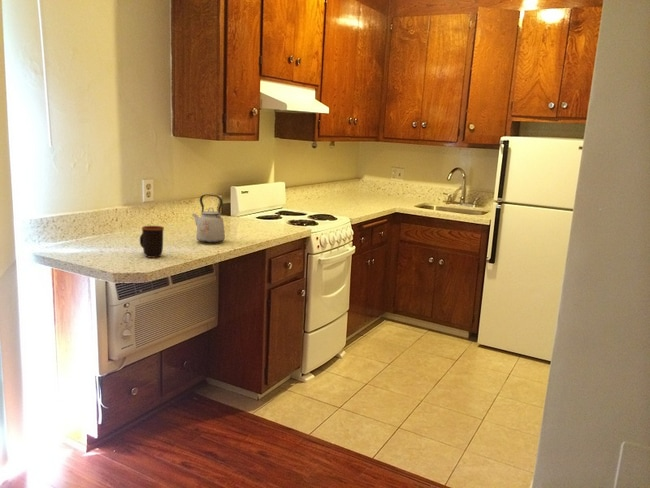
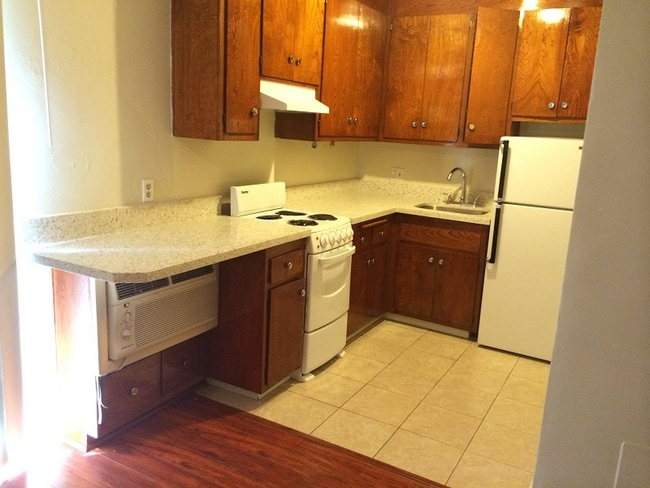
- mug (150, 241)
- kettle (206, 217)
